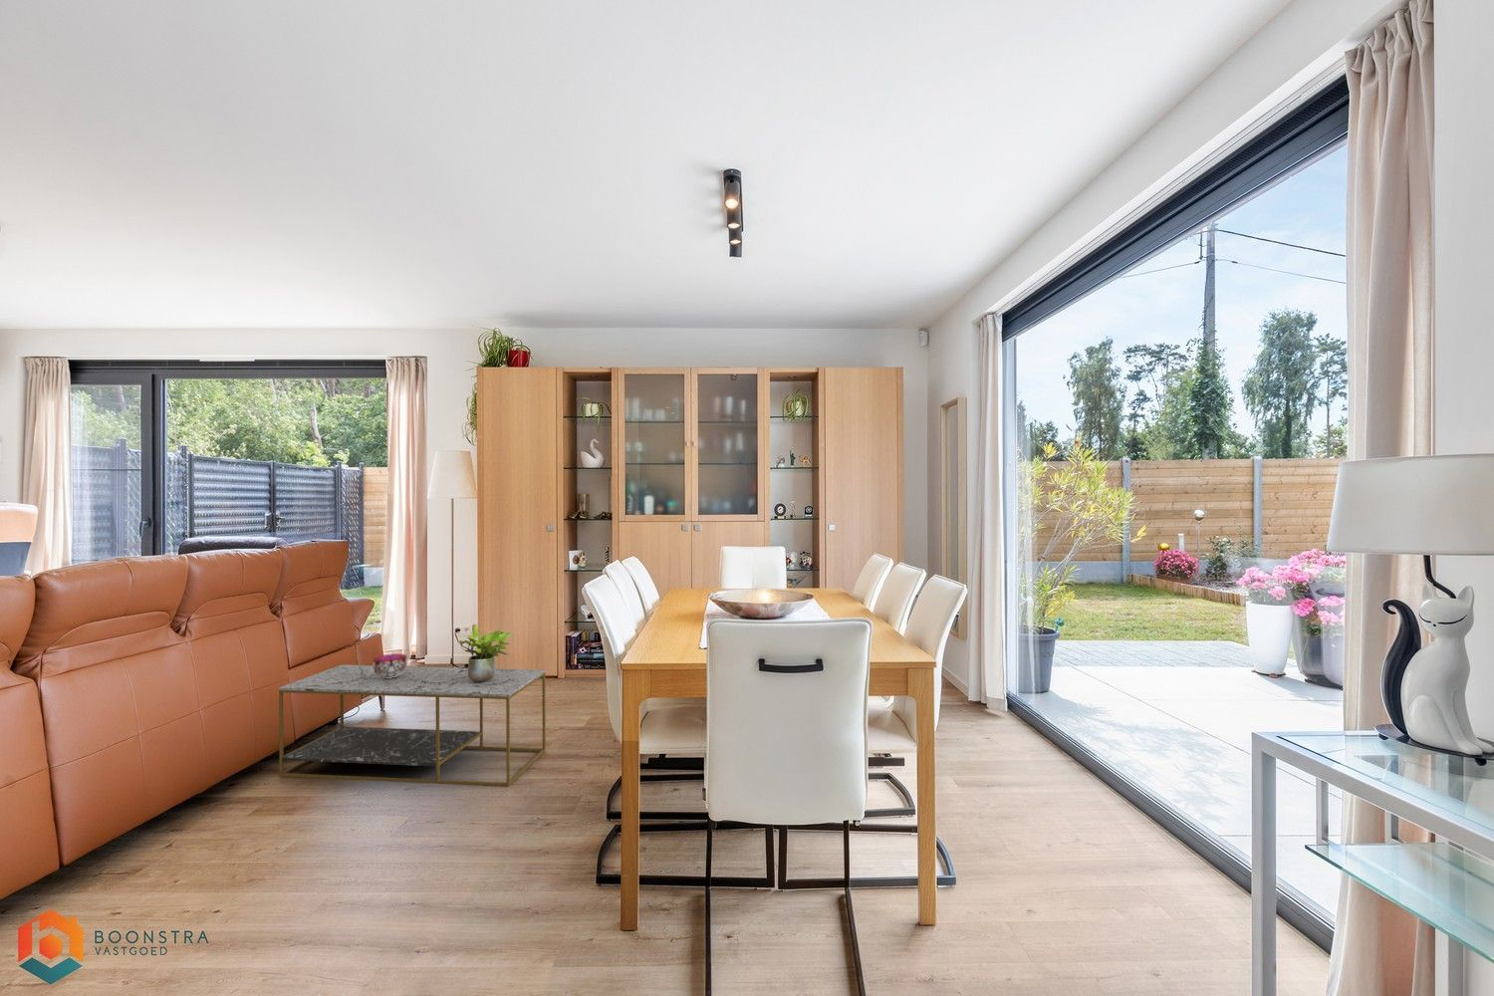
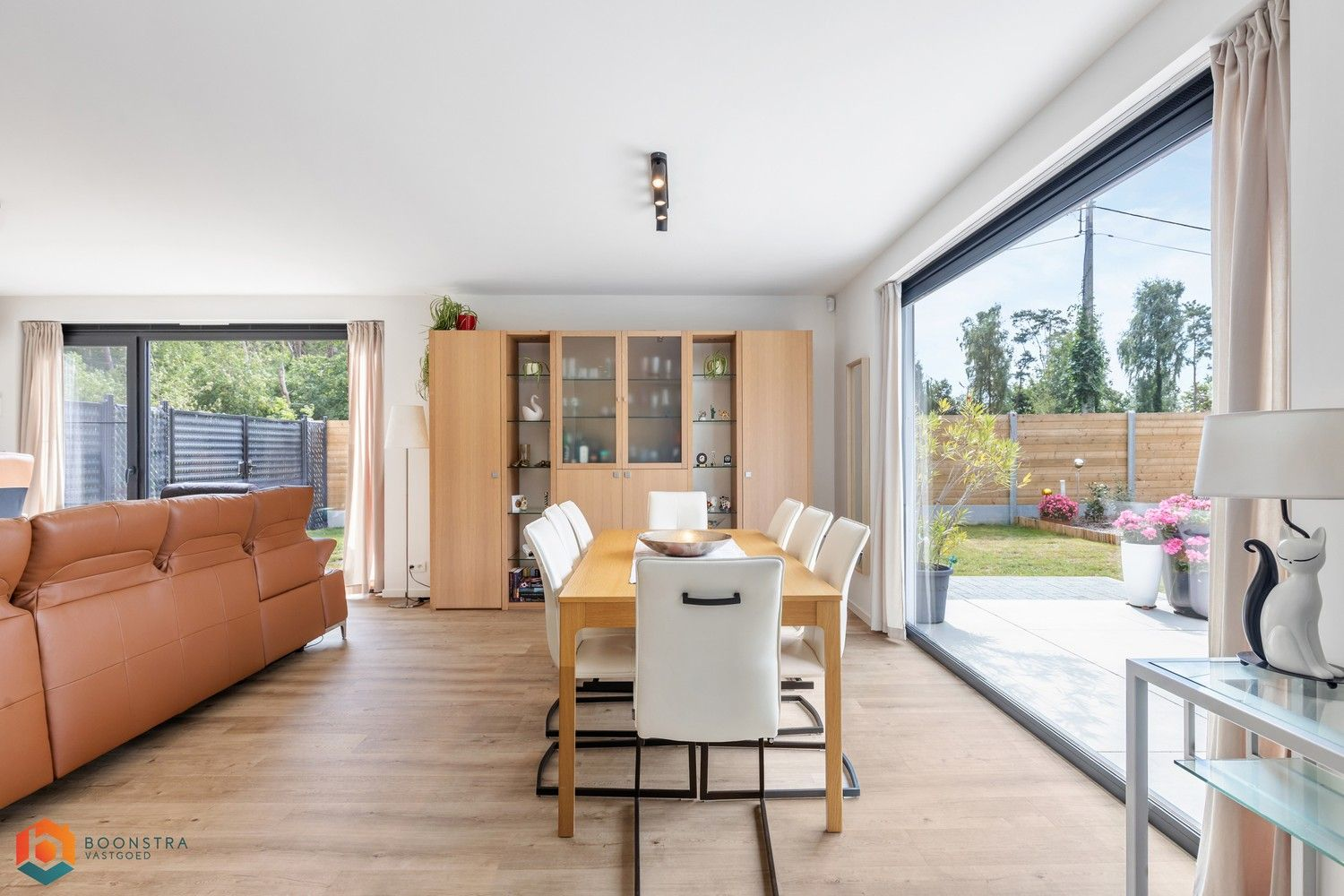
- potted plant (486, 654)
- decorative bowl (389, 666)
- coffee table (418, 729)
